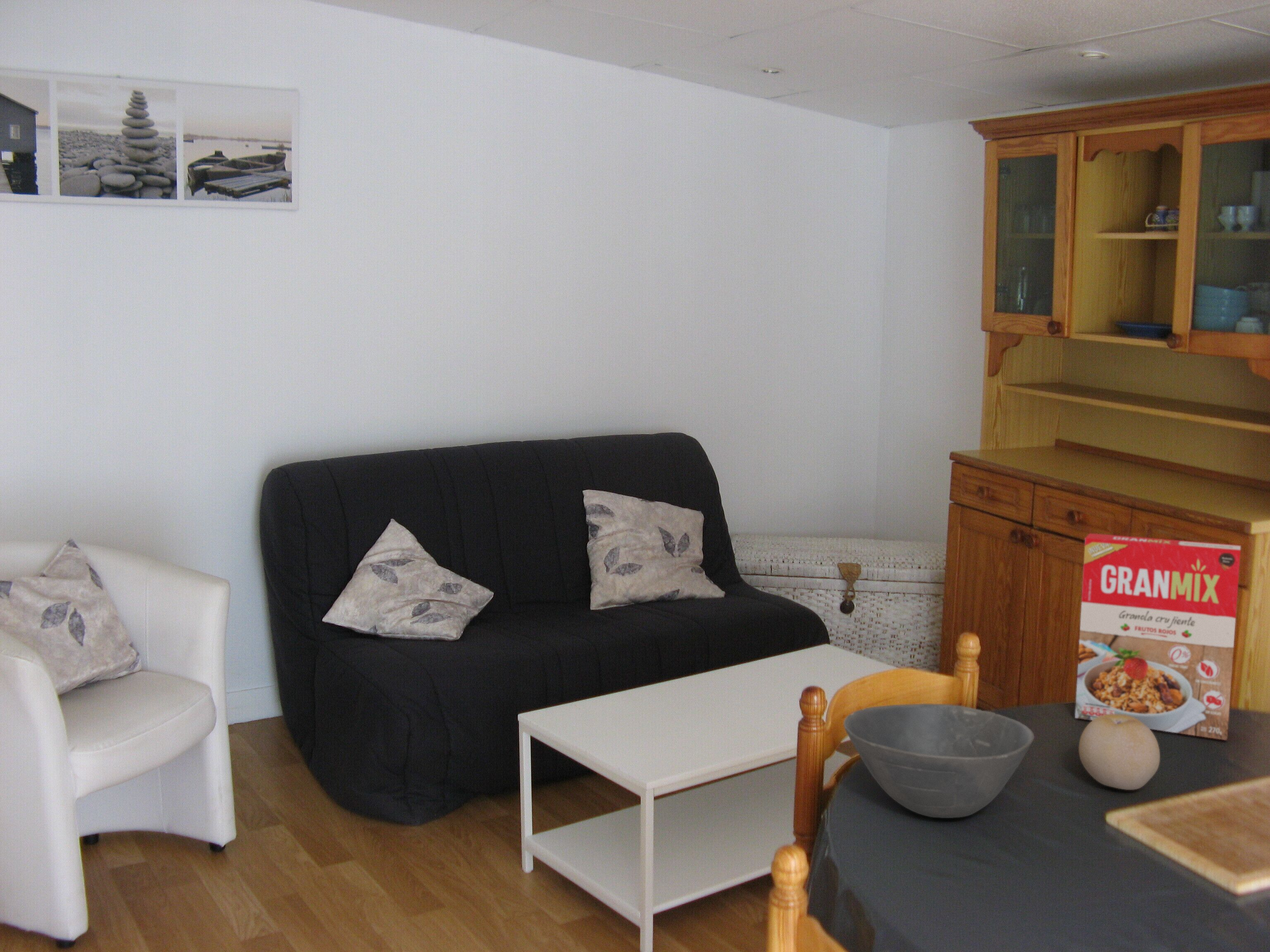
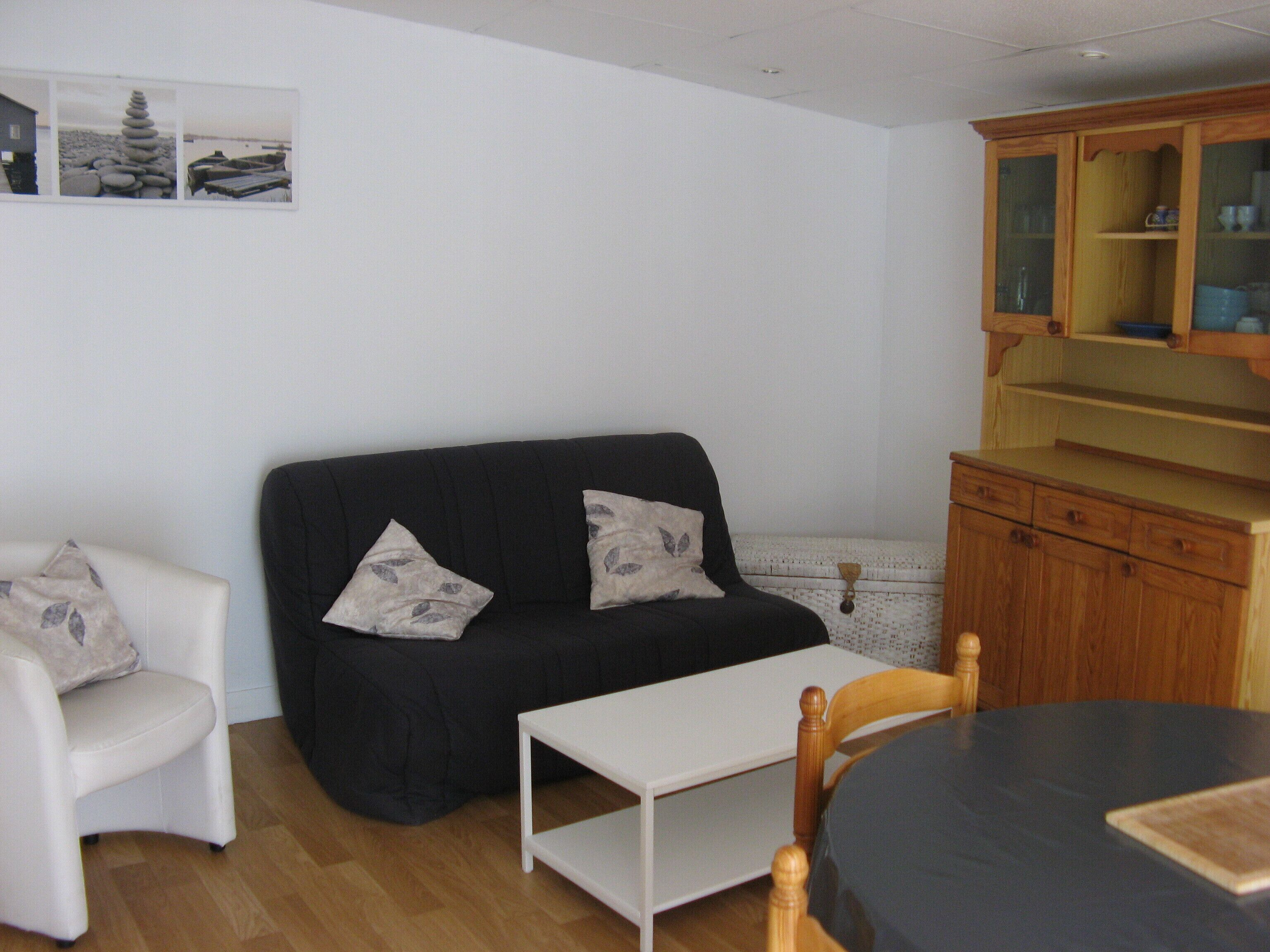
- cereal box (1156, 633)
- bowl (936, 766)
- fruit (1119, 752)
